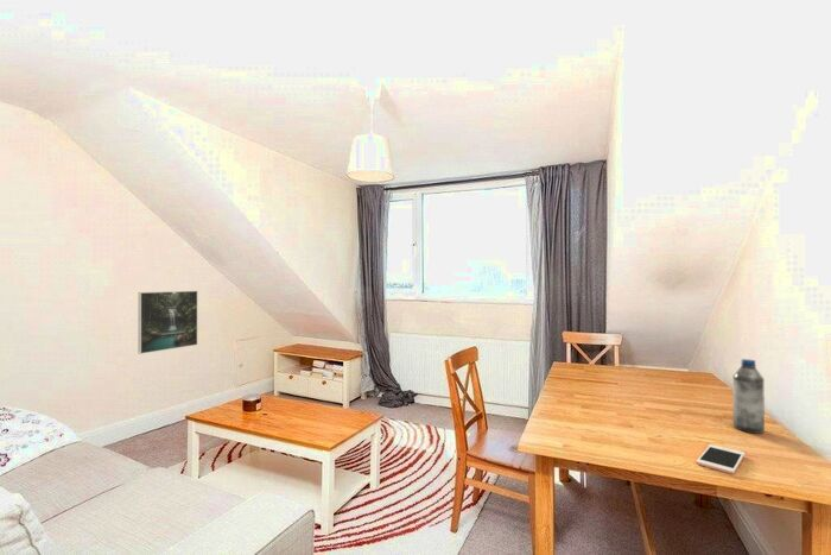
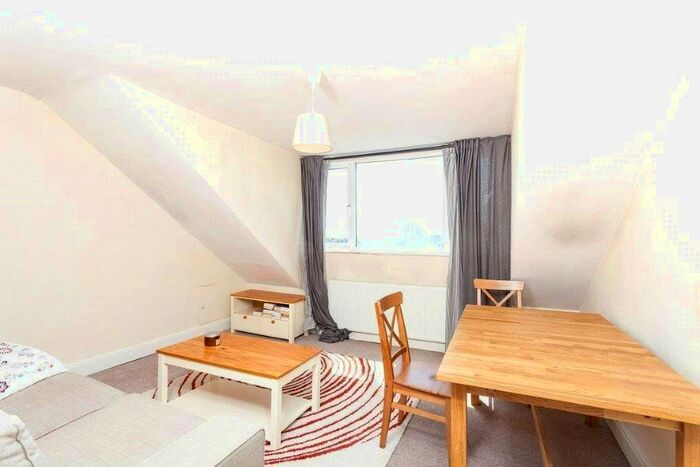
- water bottle (748, 393)
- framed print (169, 320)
- cell phone (721, 458)
